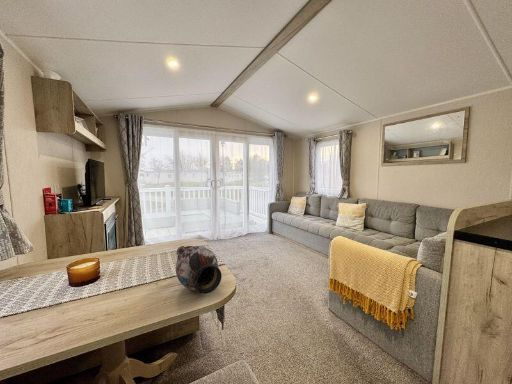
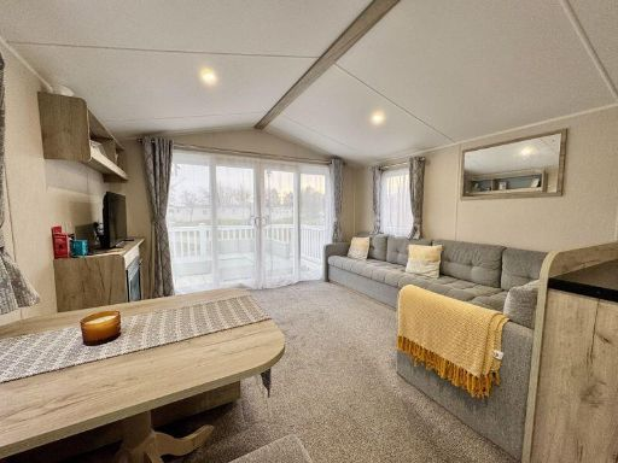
- decorative vase (196, 266)
